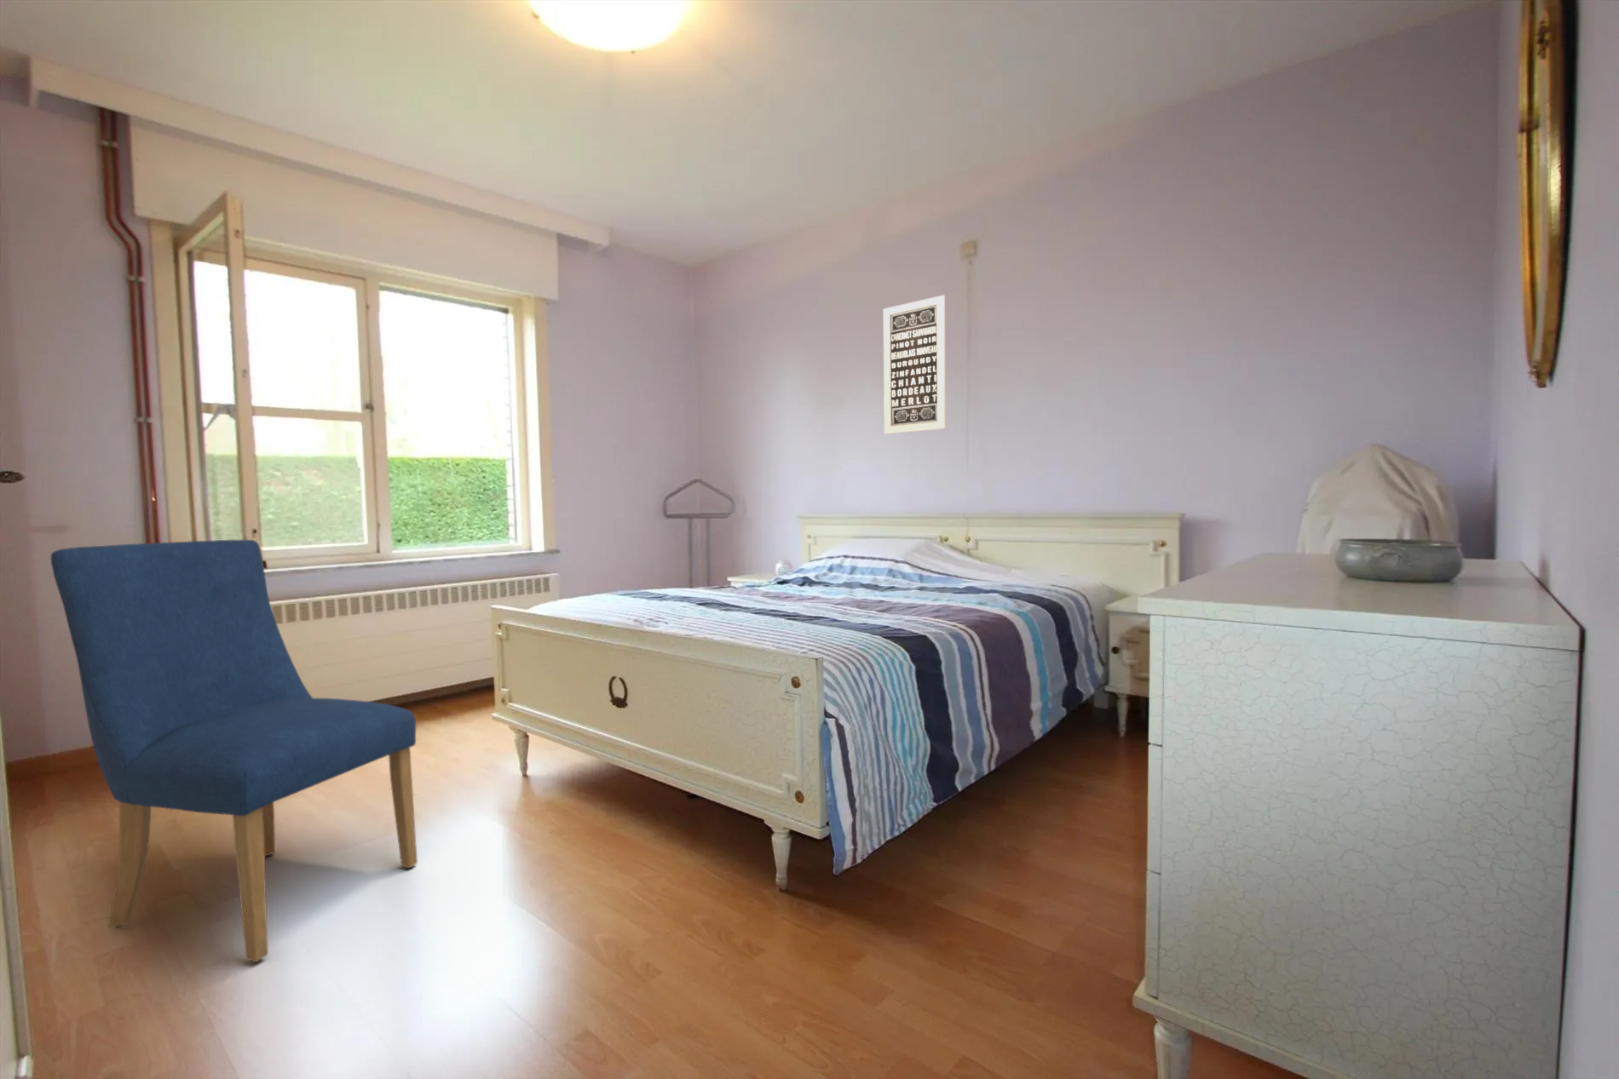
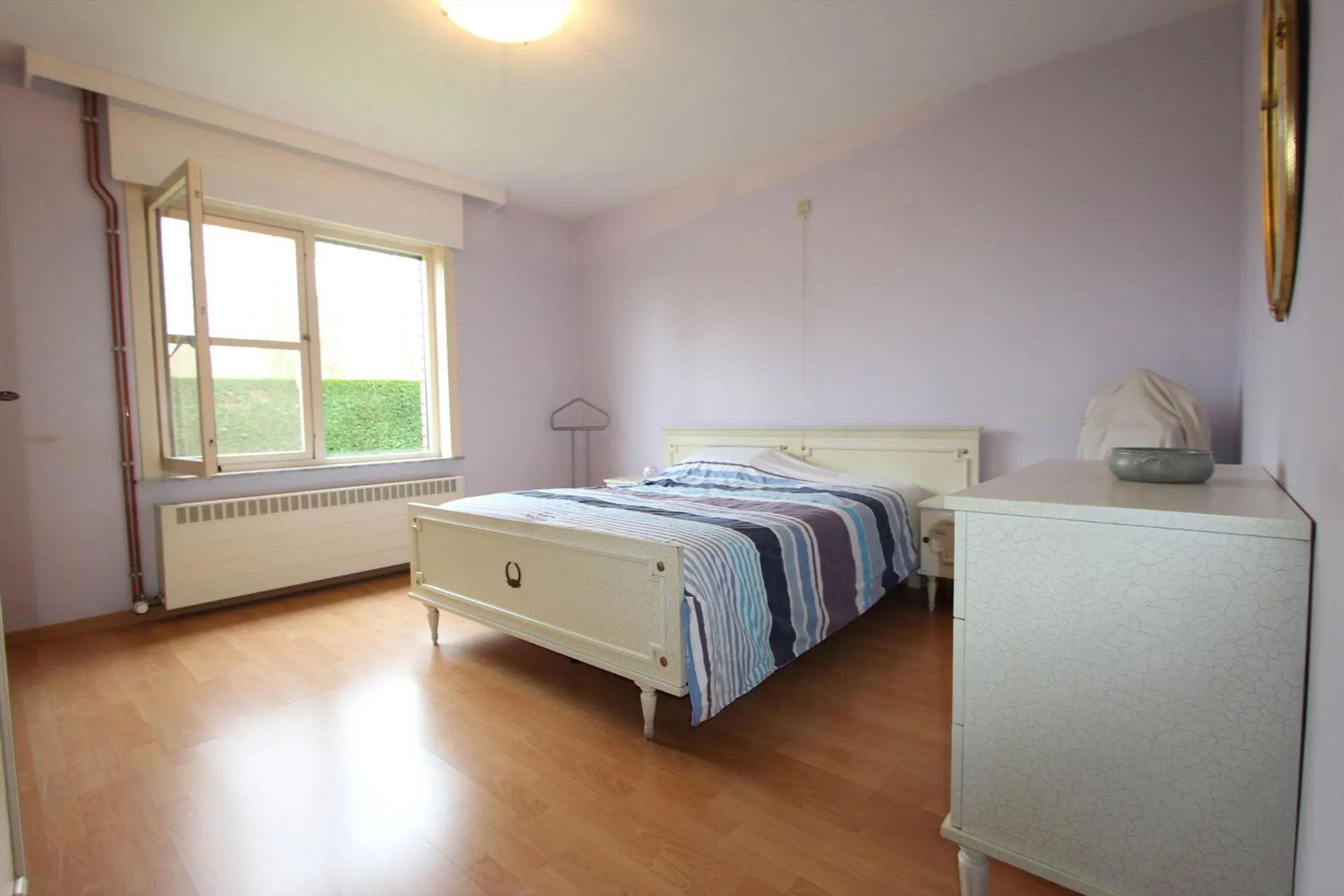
- wall art (913, 367)
- chair (246, 720)
